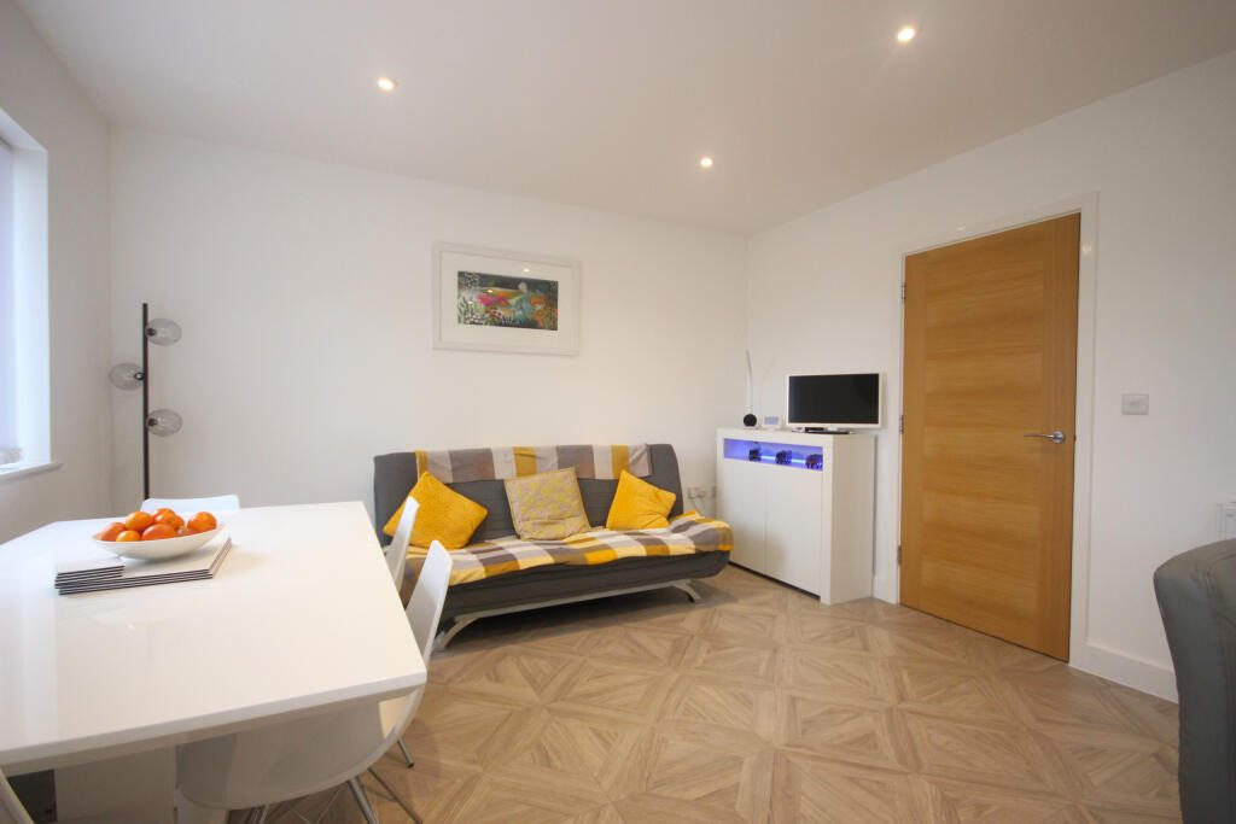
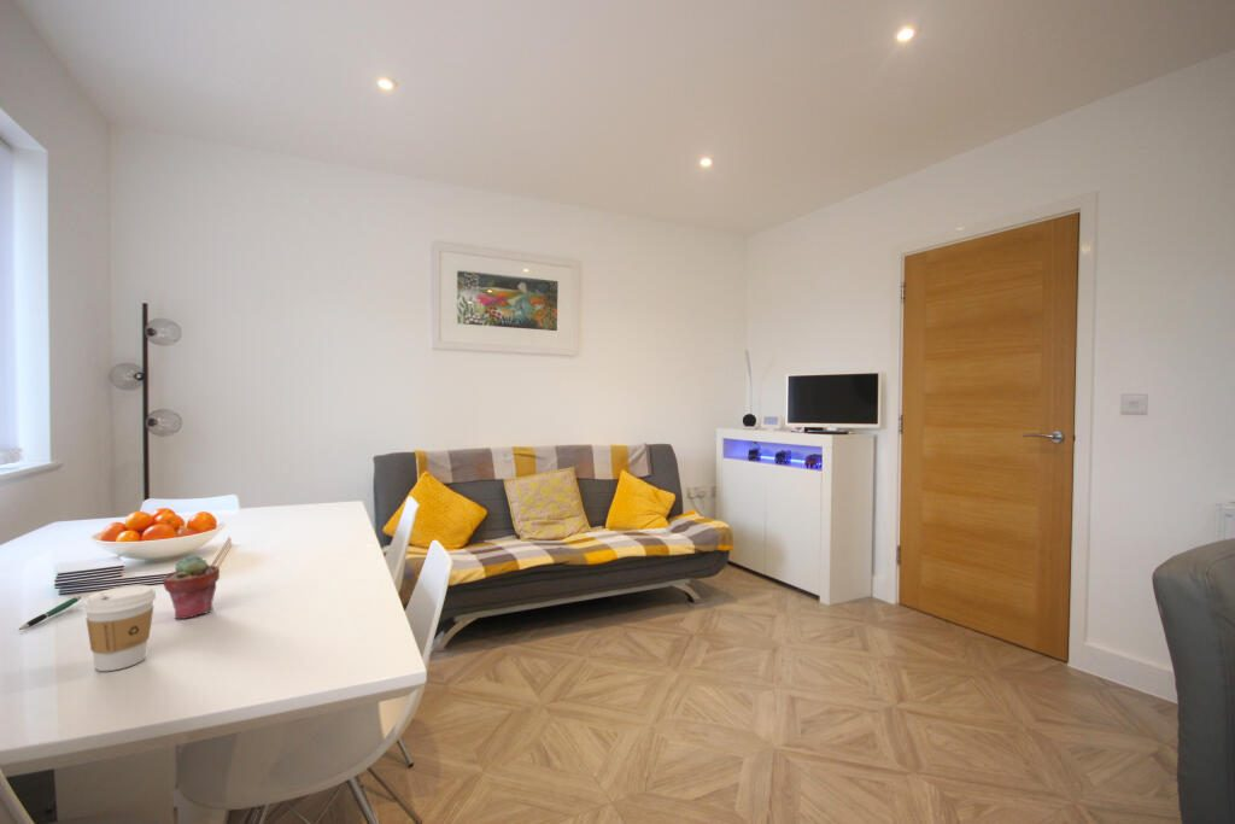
+ coffee cup (121, 625)
+ potted succulent (192, 584)
+ pen (51, 612)
